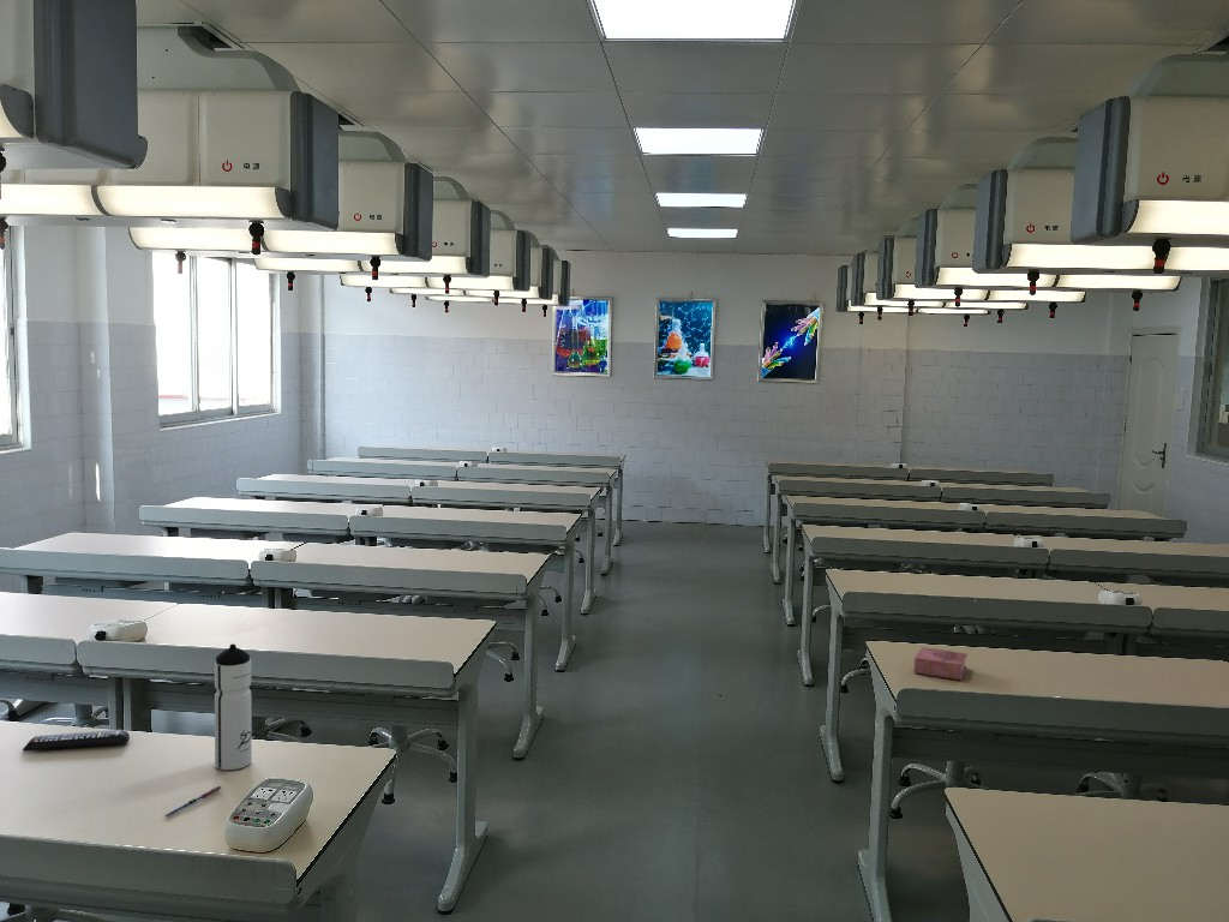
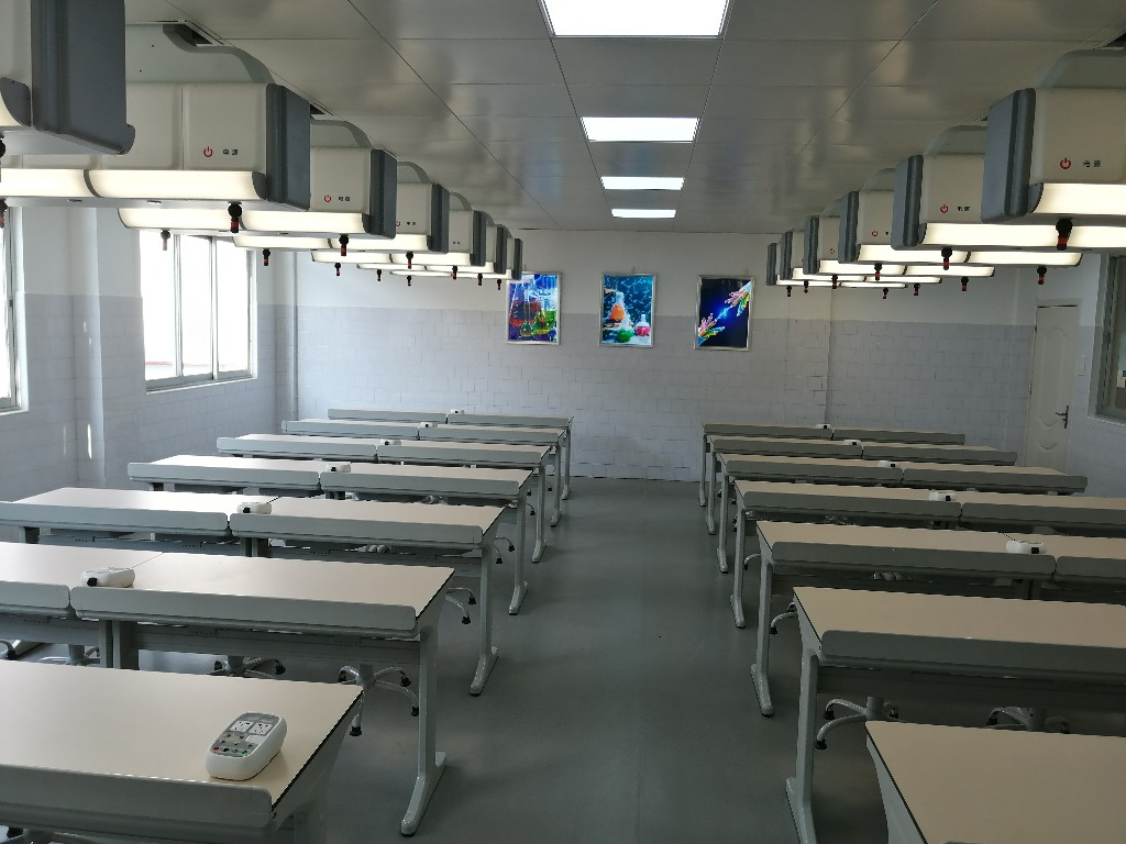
- book (940, 663)
- water bottle (233, 704)
- remote control (77, 740)
- pen (193, 800)
